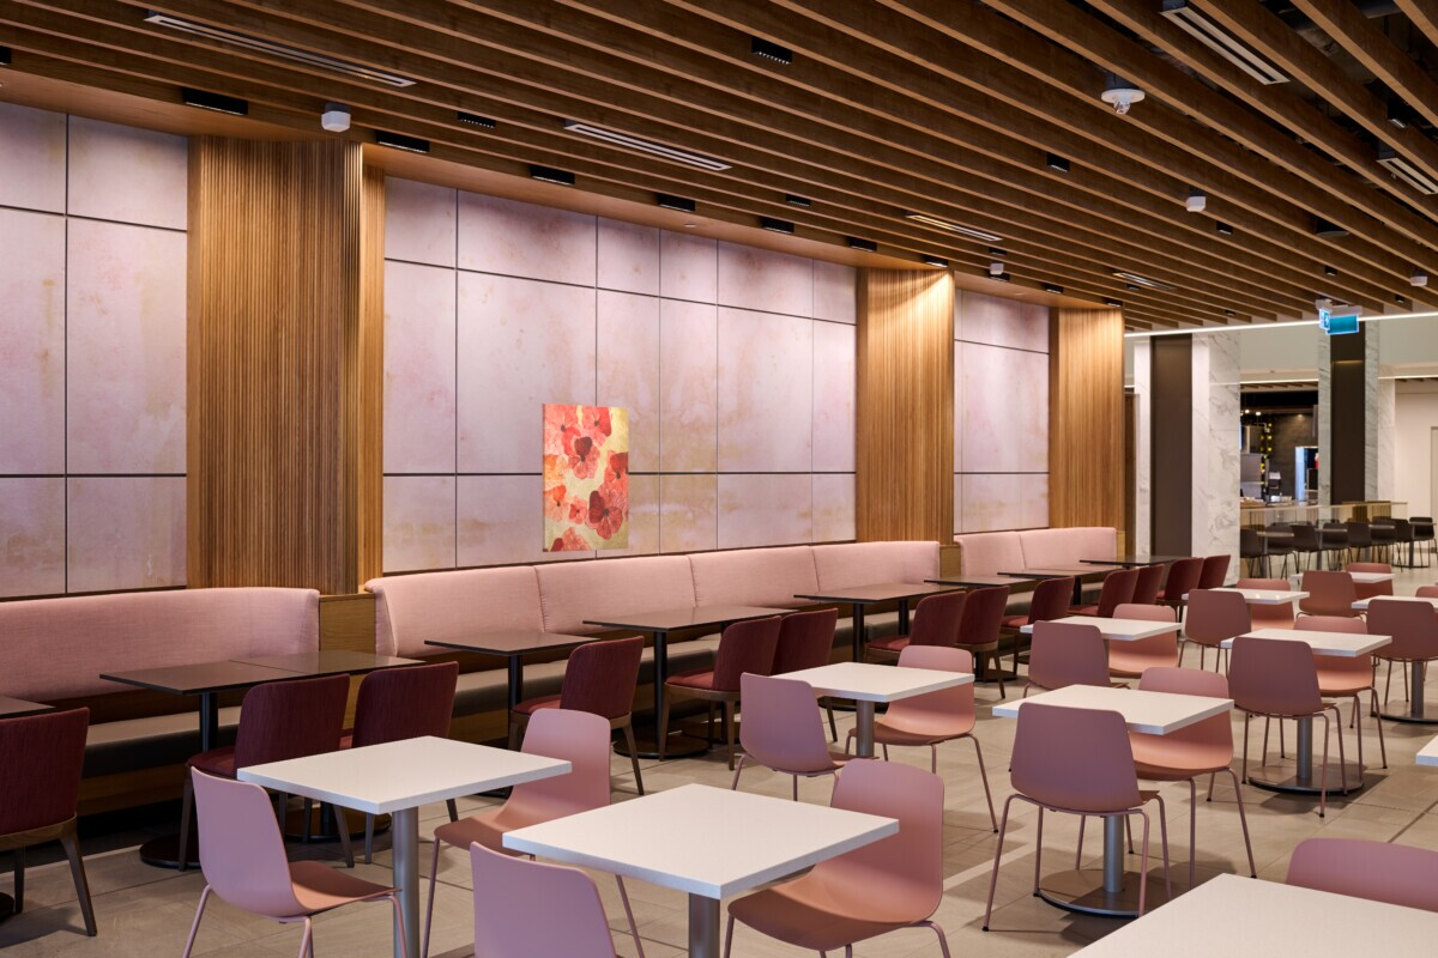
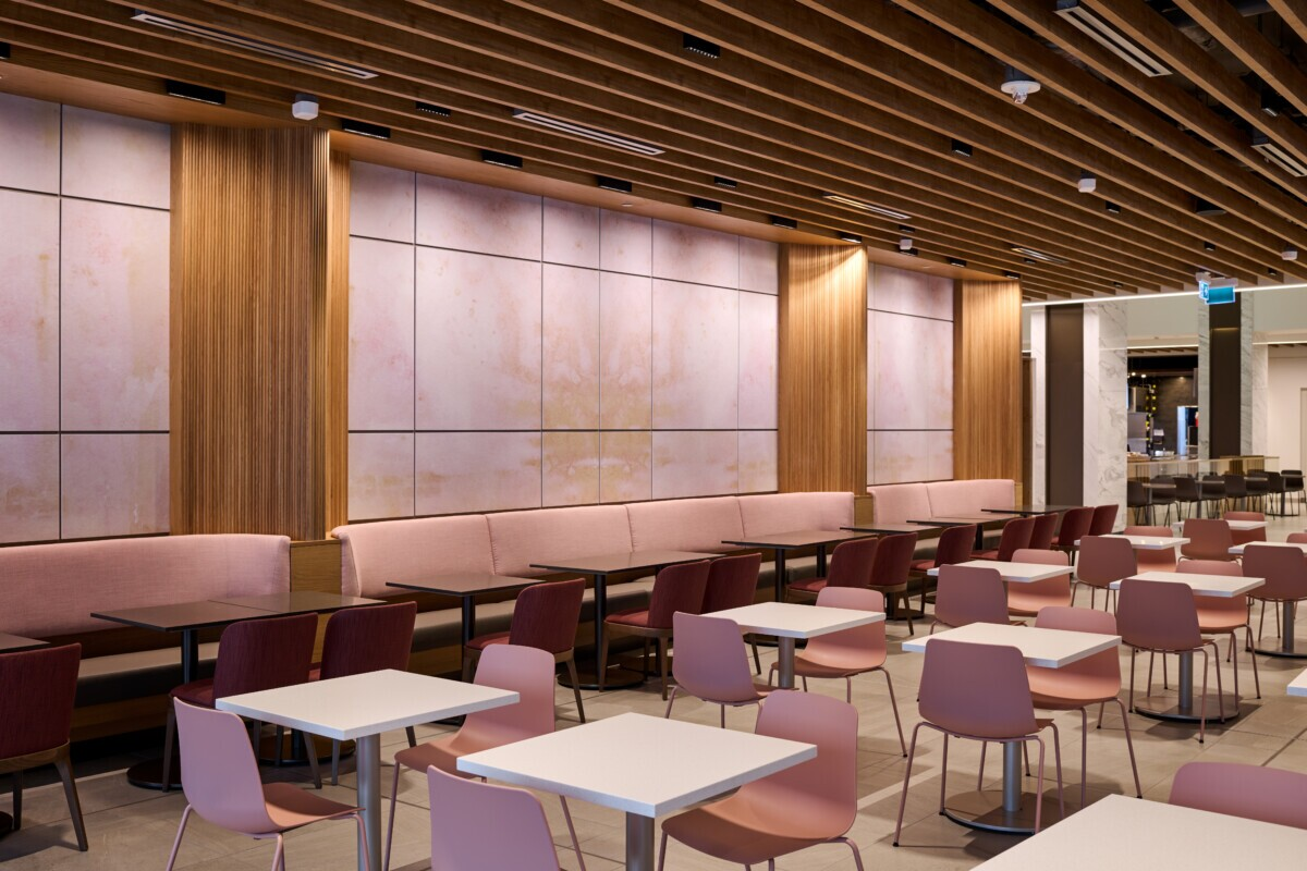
- wall art (586, 478)
